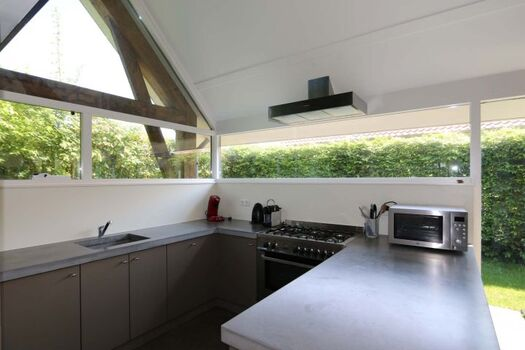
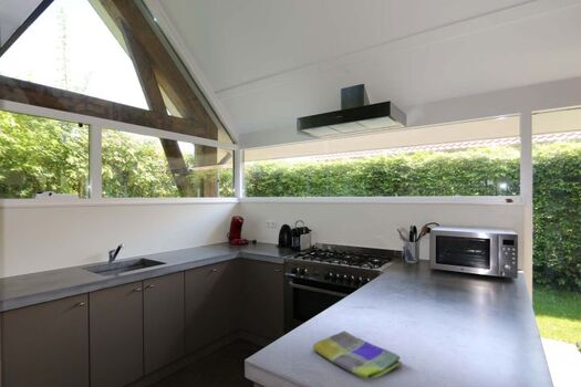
+ dish towel (354, 352)
